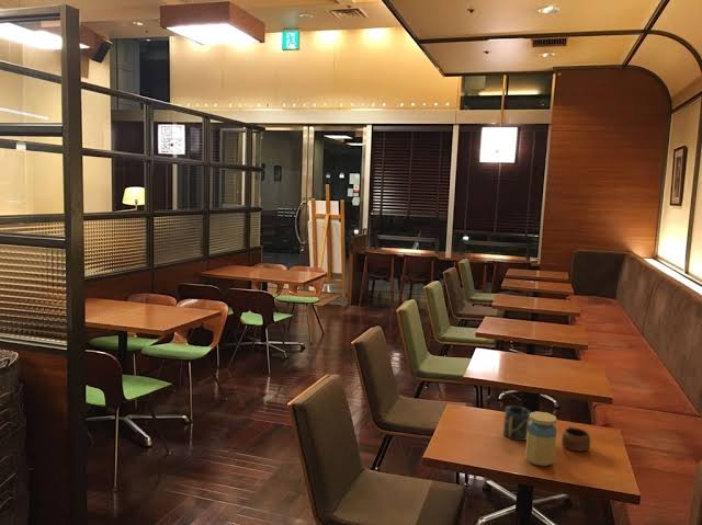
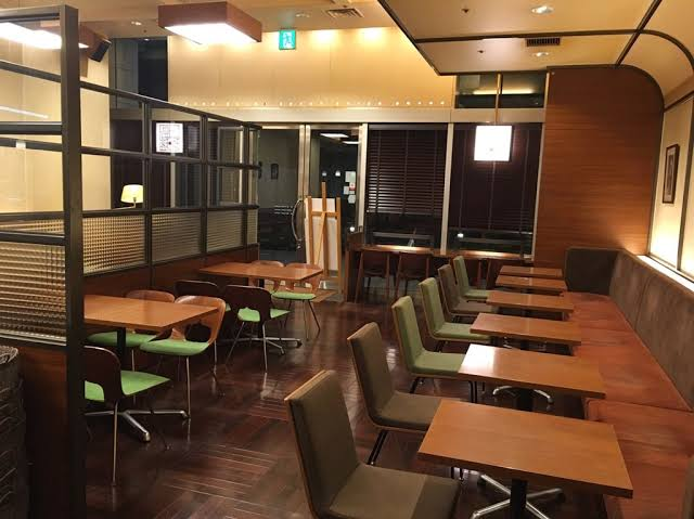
- cup (521, 423)
- cup (576, 437)
- jar (541, 438)
